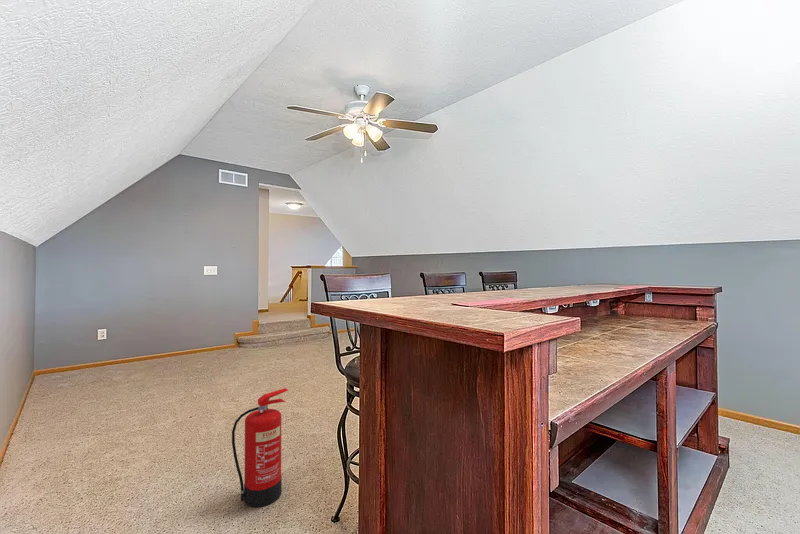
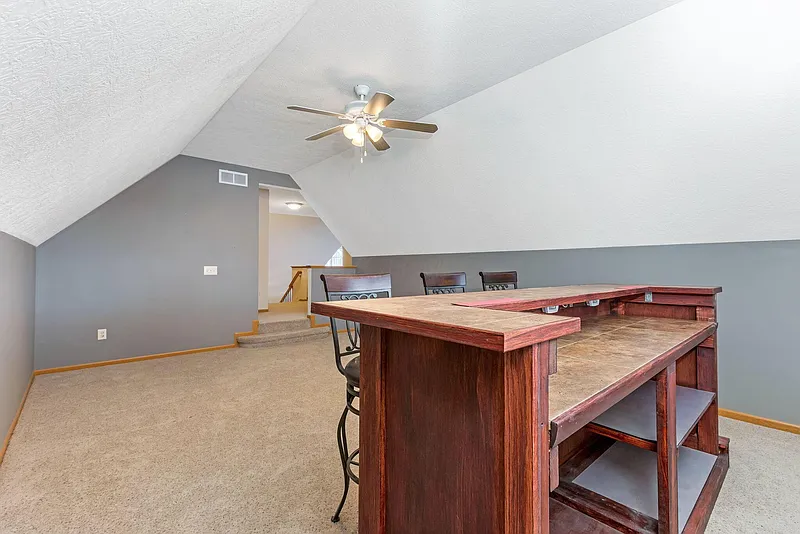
- fire extinguisher (260, 445)
